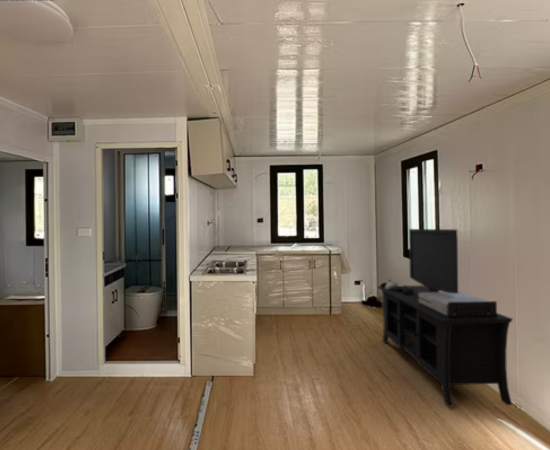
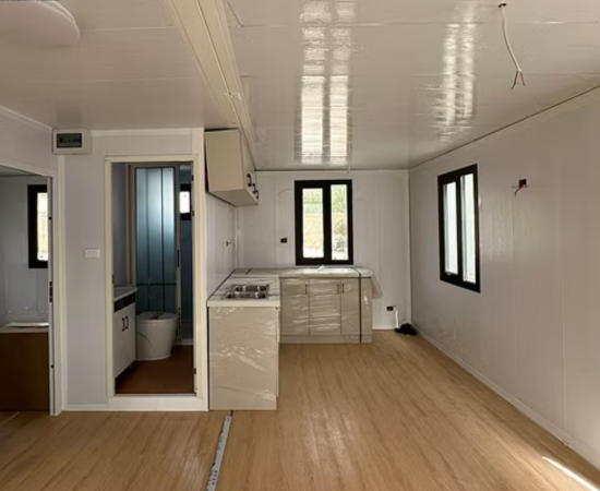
- media console (429, 298)
